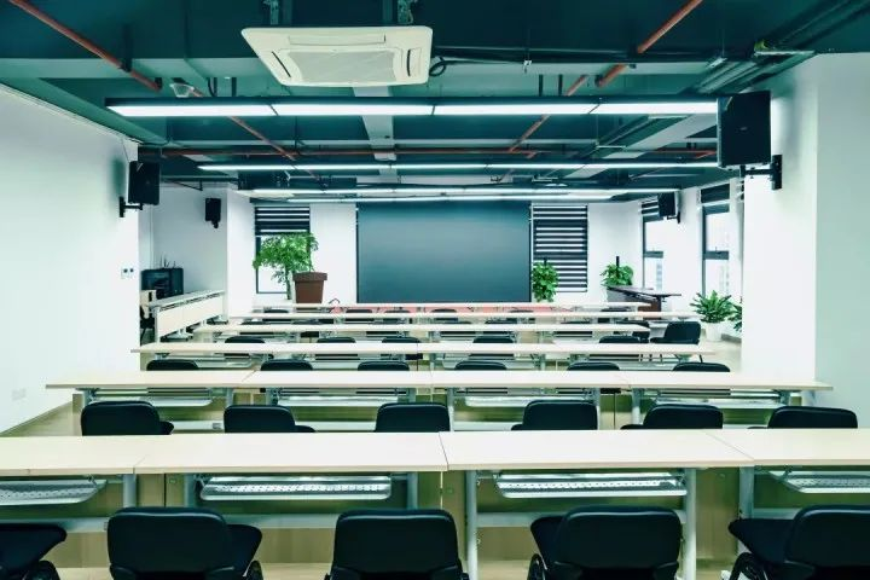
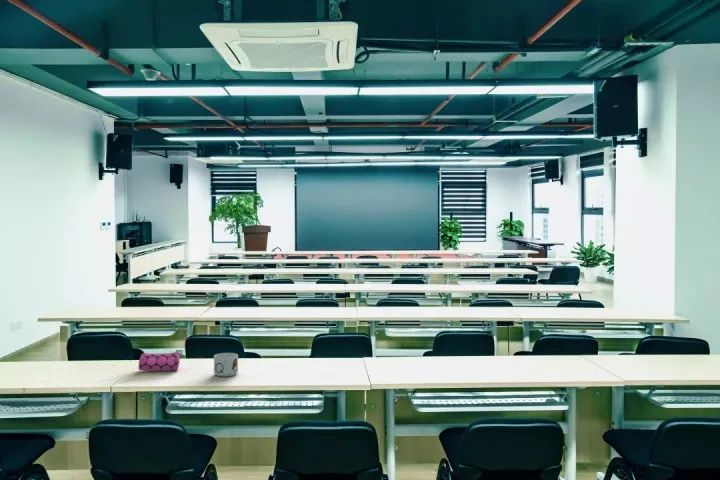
+ mug (226, 363)
+ pencil case (159, 361)
